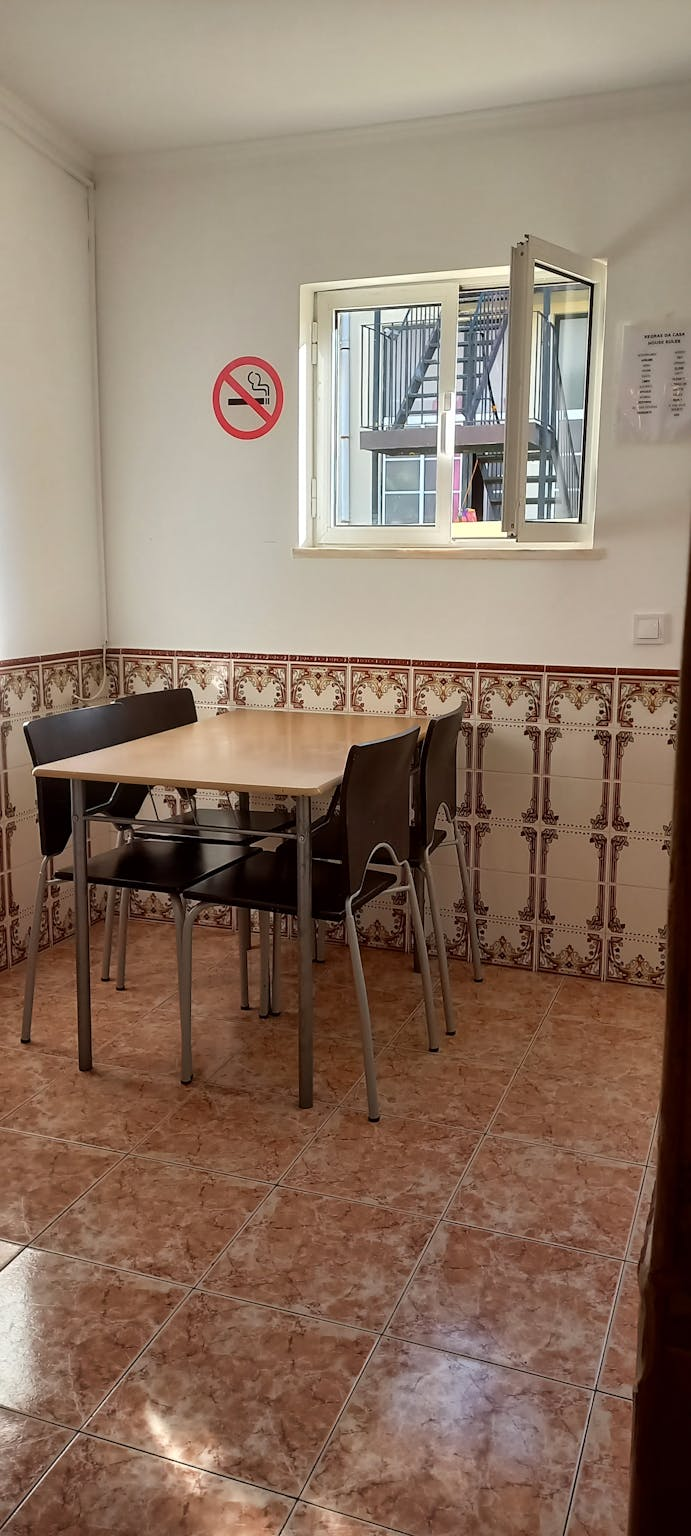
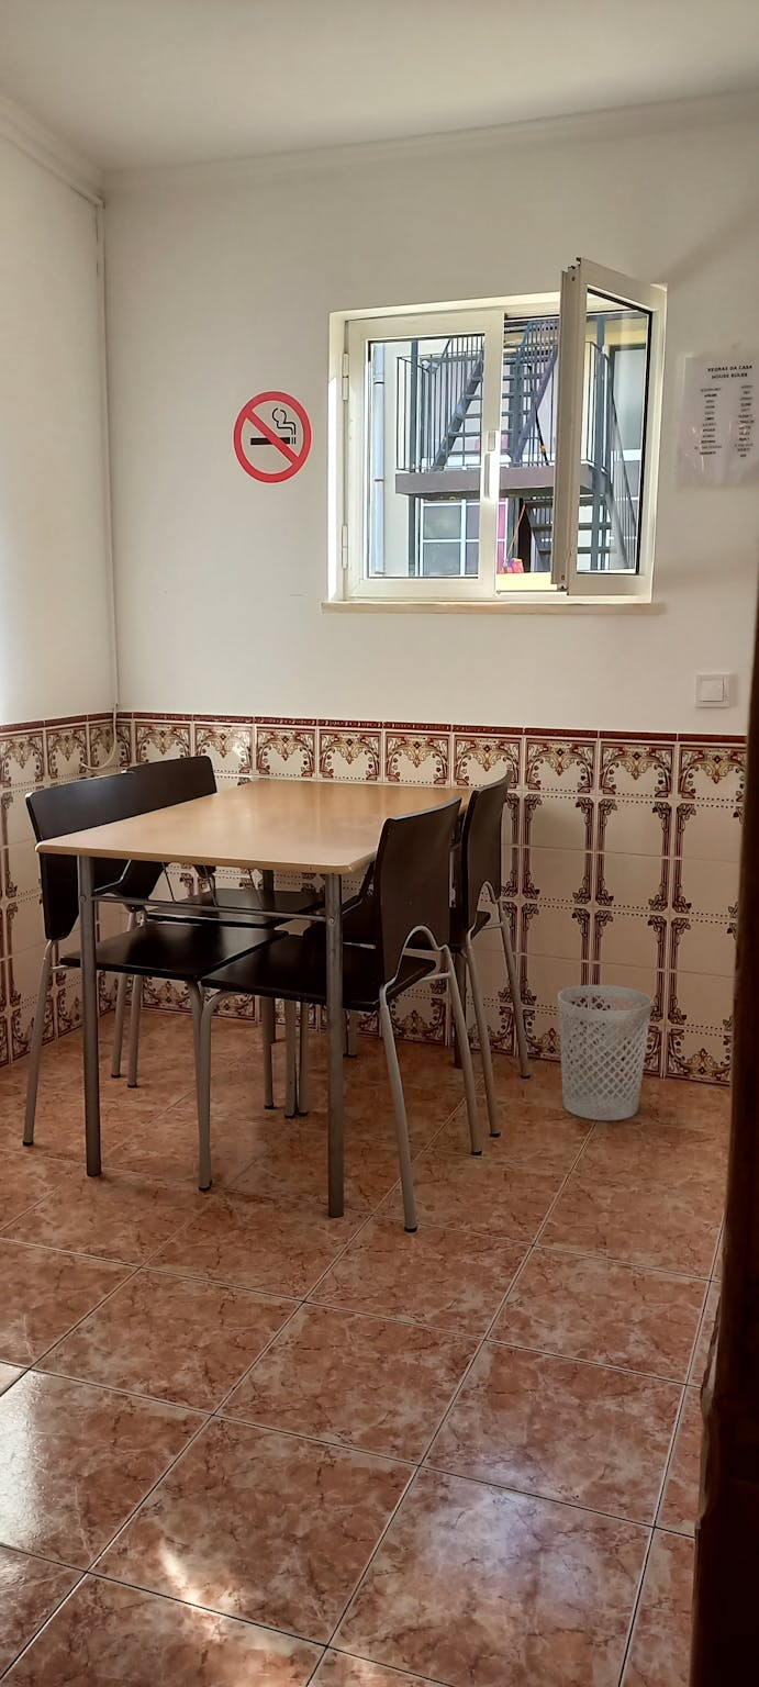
+ wastebasket (602, 1052)
